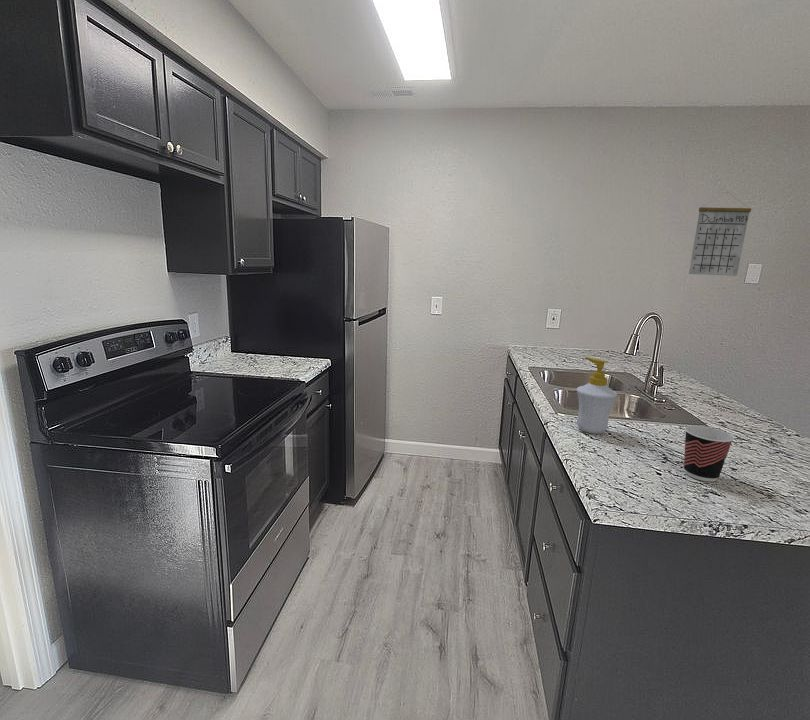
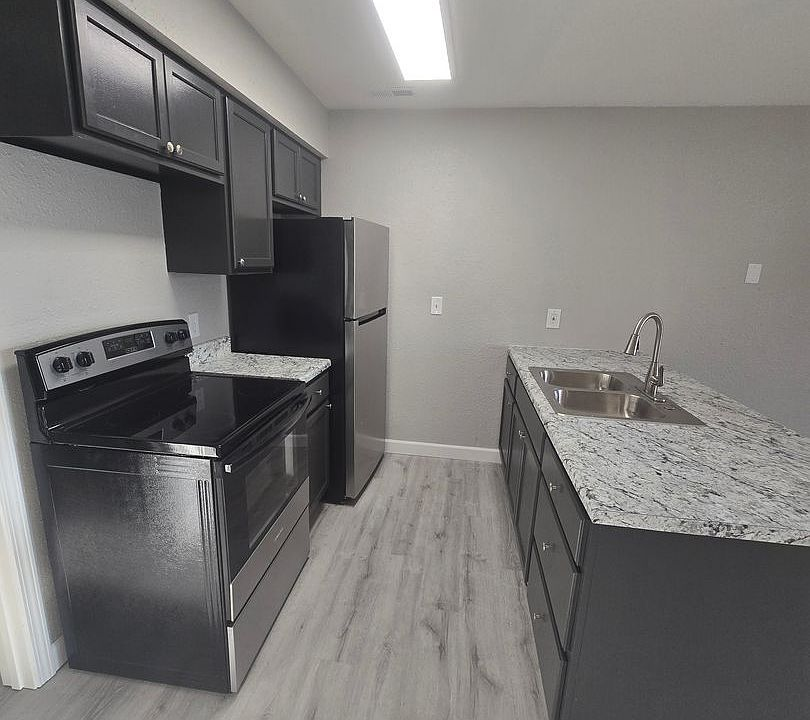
- soap bottle (596, 395)
- calendar (720, 233)
- cup (704, 454)
